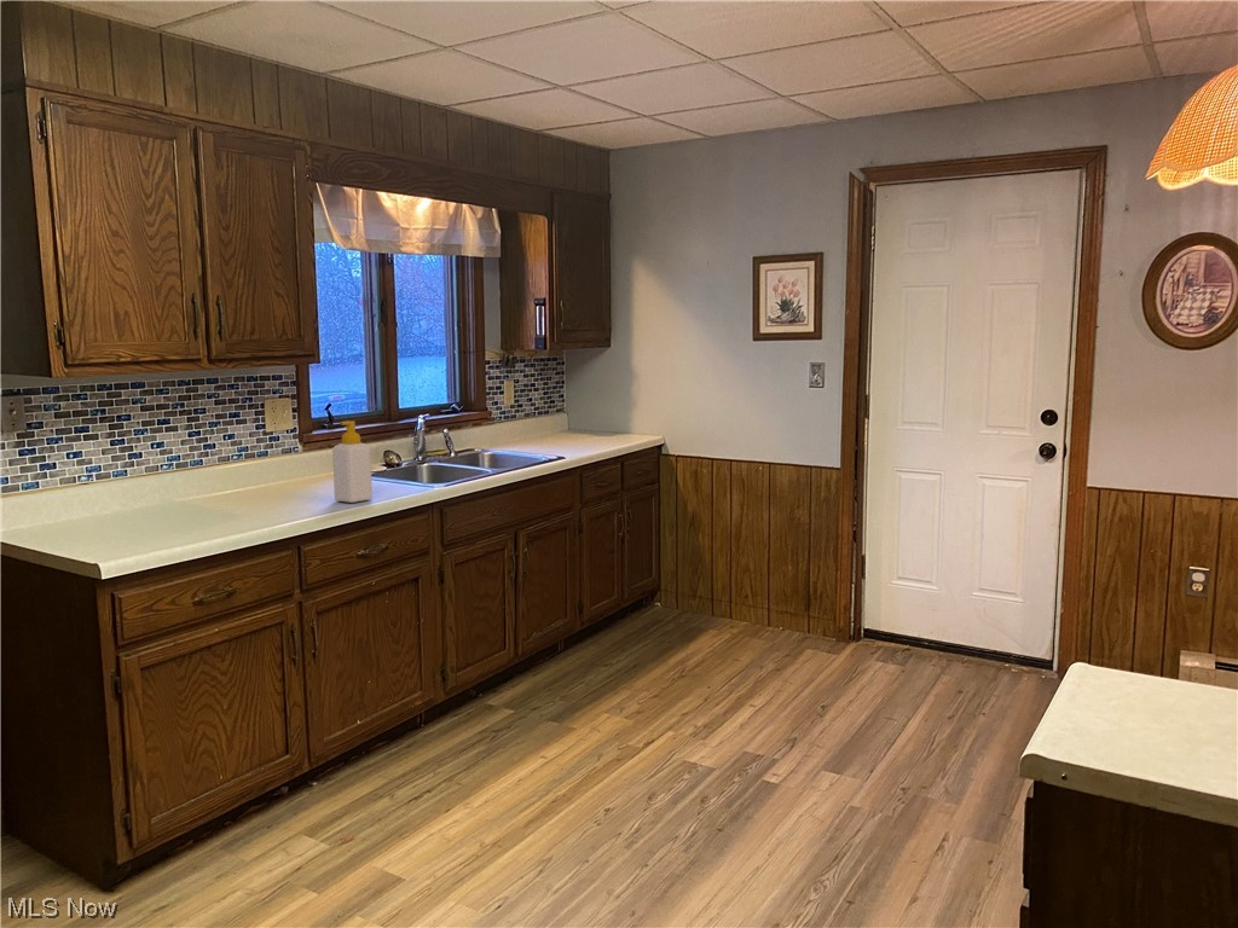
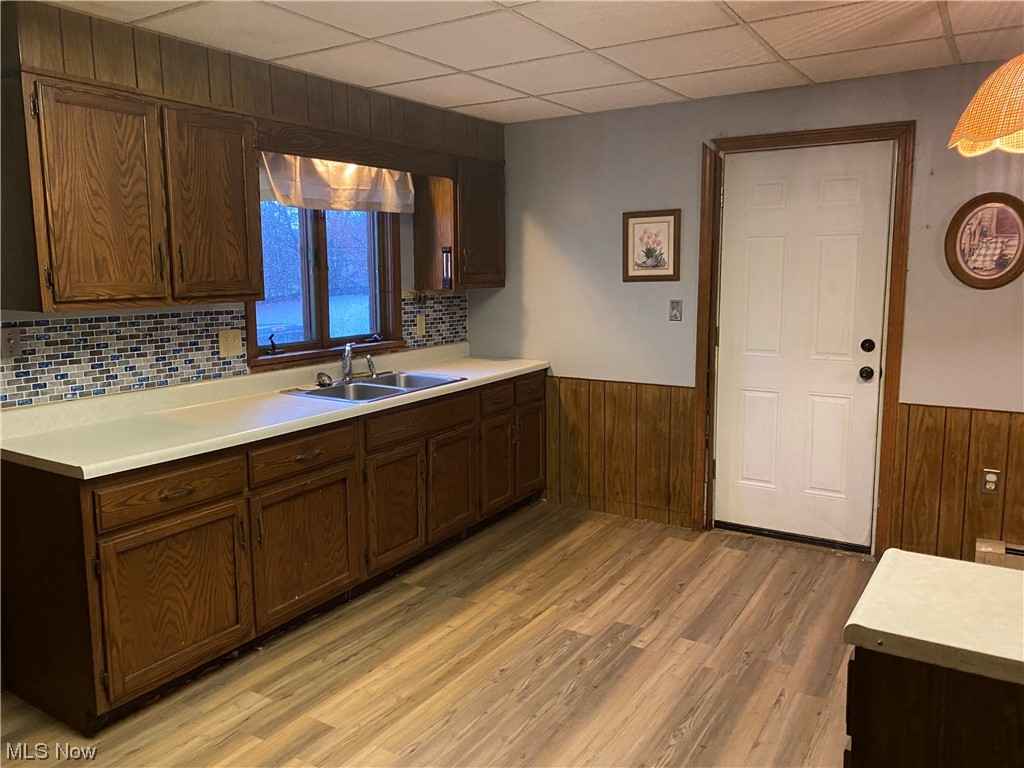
- soap bottle (352, 460)
